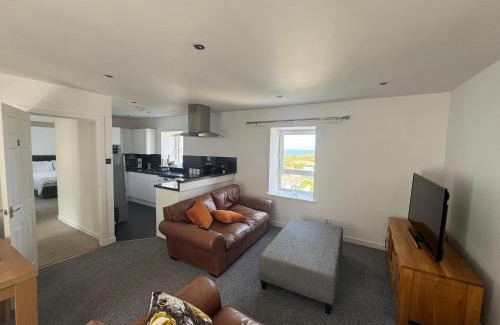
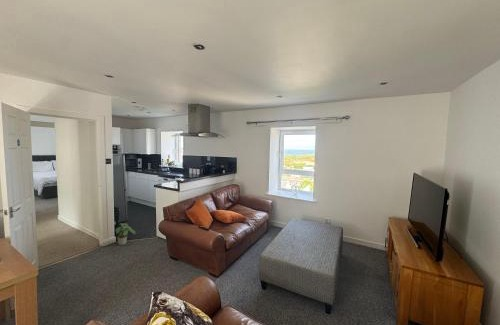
+ potted plant (124, 233)
